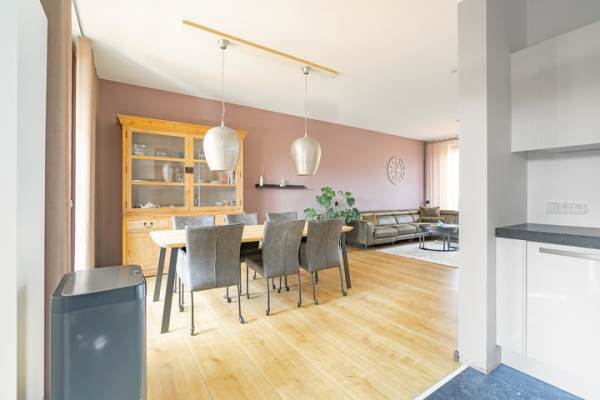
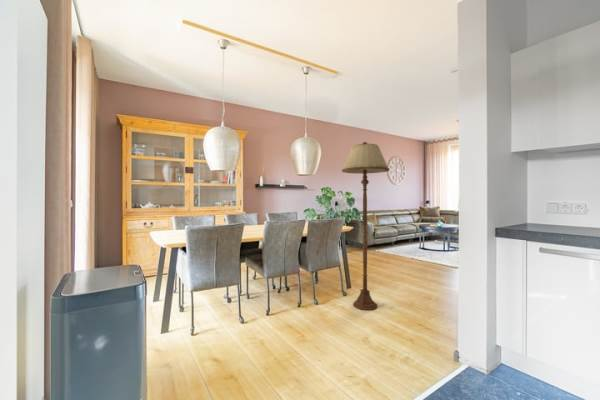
+ floor lamp (365, 223)
